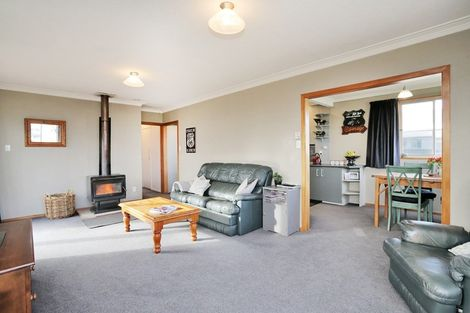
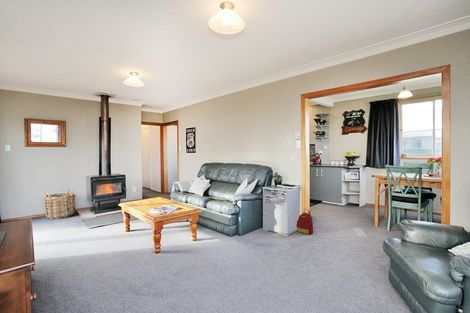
+ backpack (304, 221)
